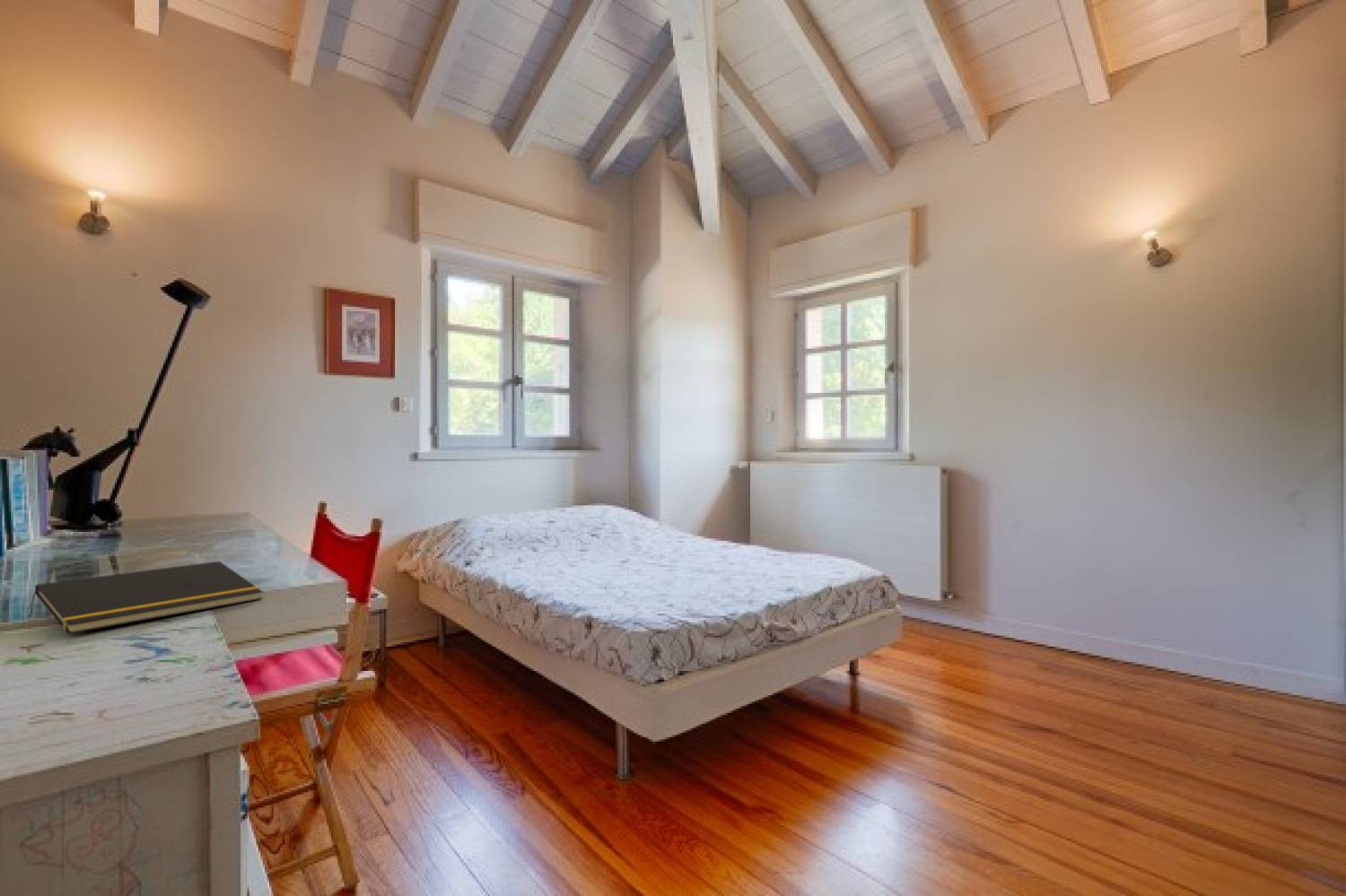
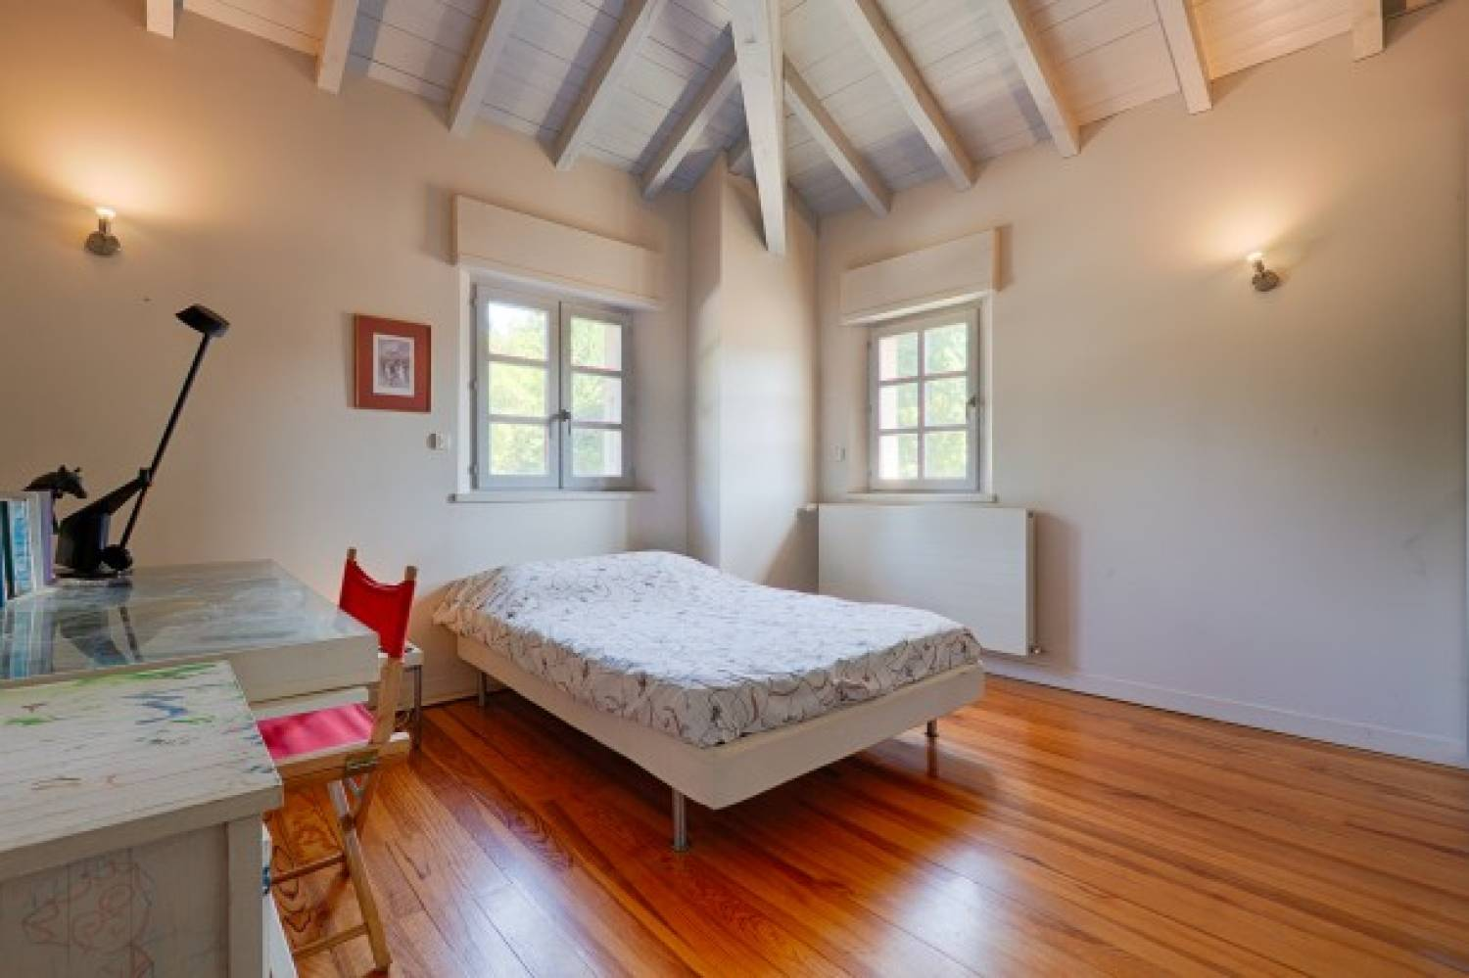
- notepad (154, 592)
